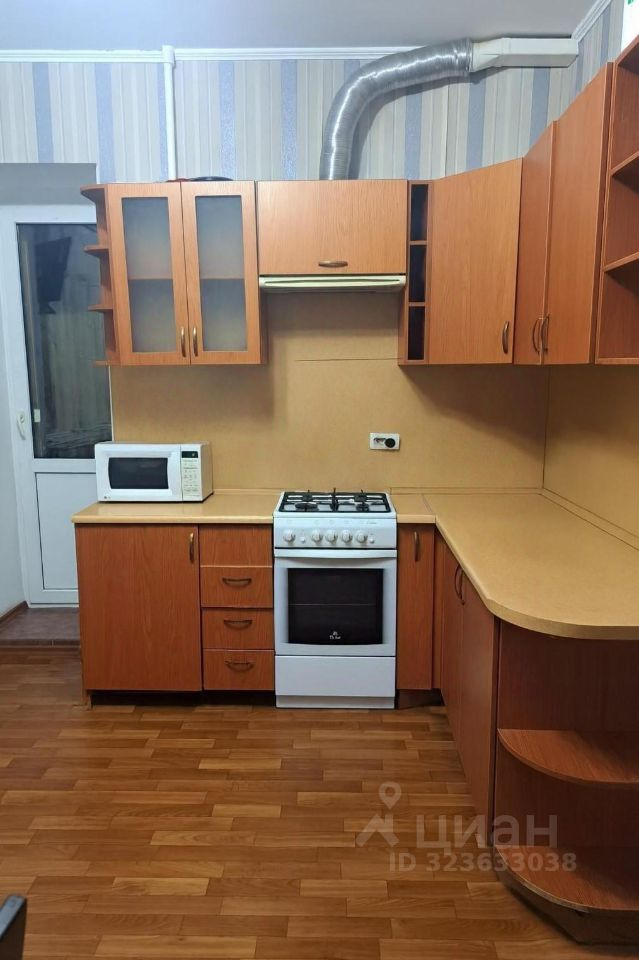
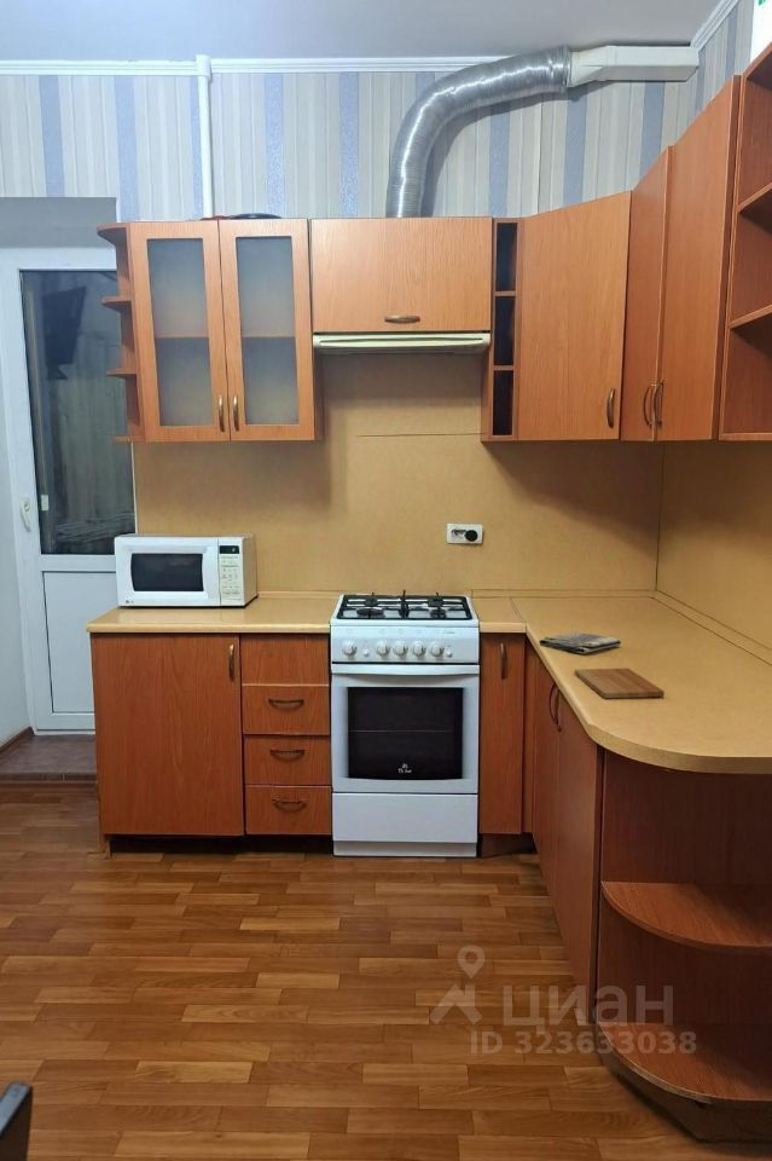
+ cutting board (616, 682)
+ dish towel (579, 640)
